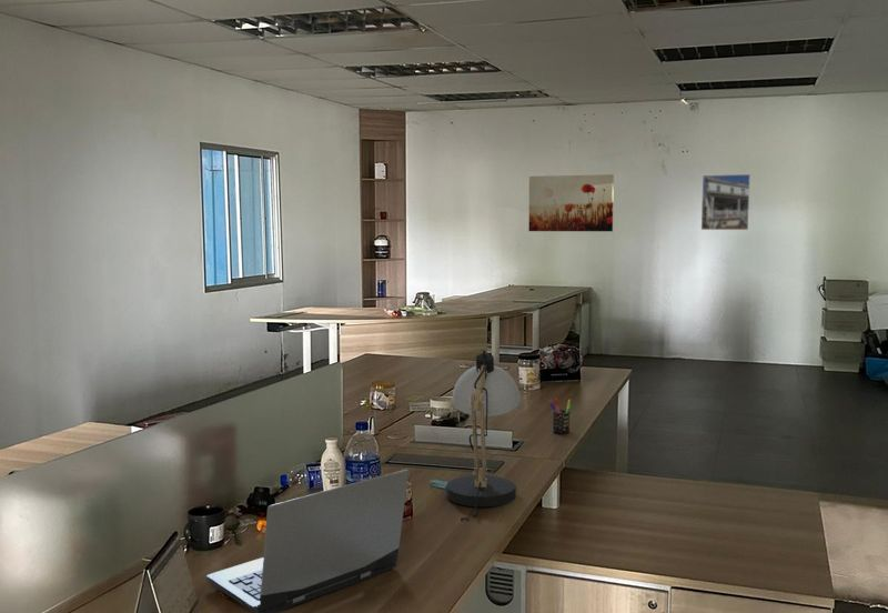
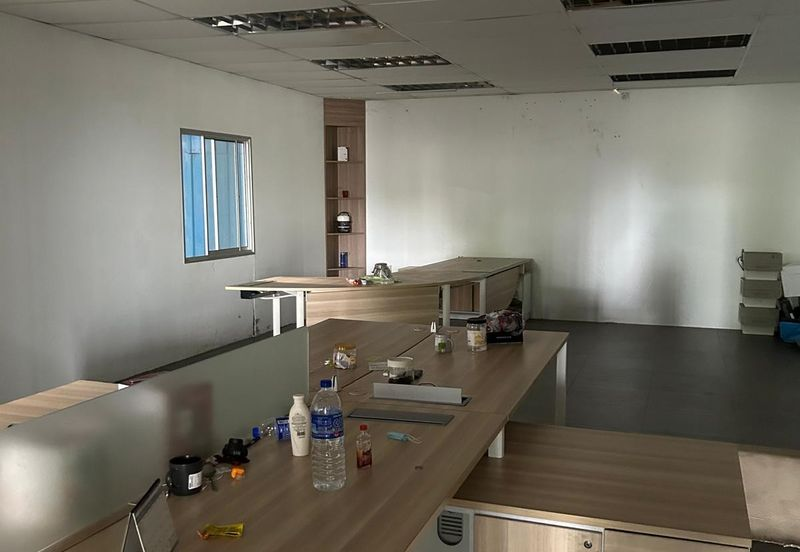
- pen holder (562, 414)
- laptop computer (307, 525)
- wall art (569, 203)
- desk lamp (482, 422)
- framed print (725, 202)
